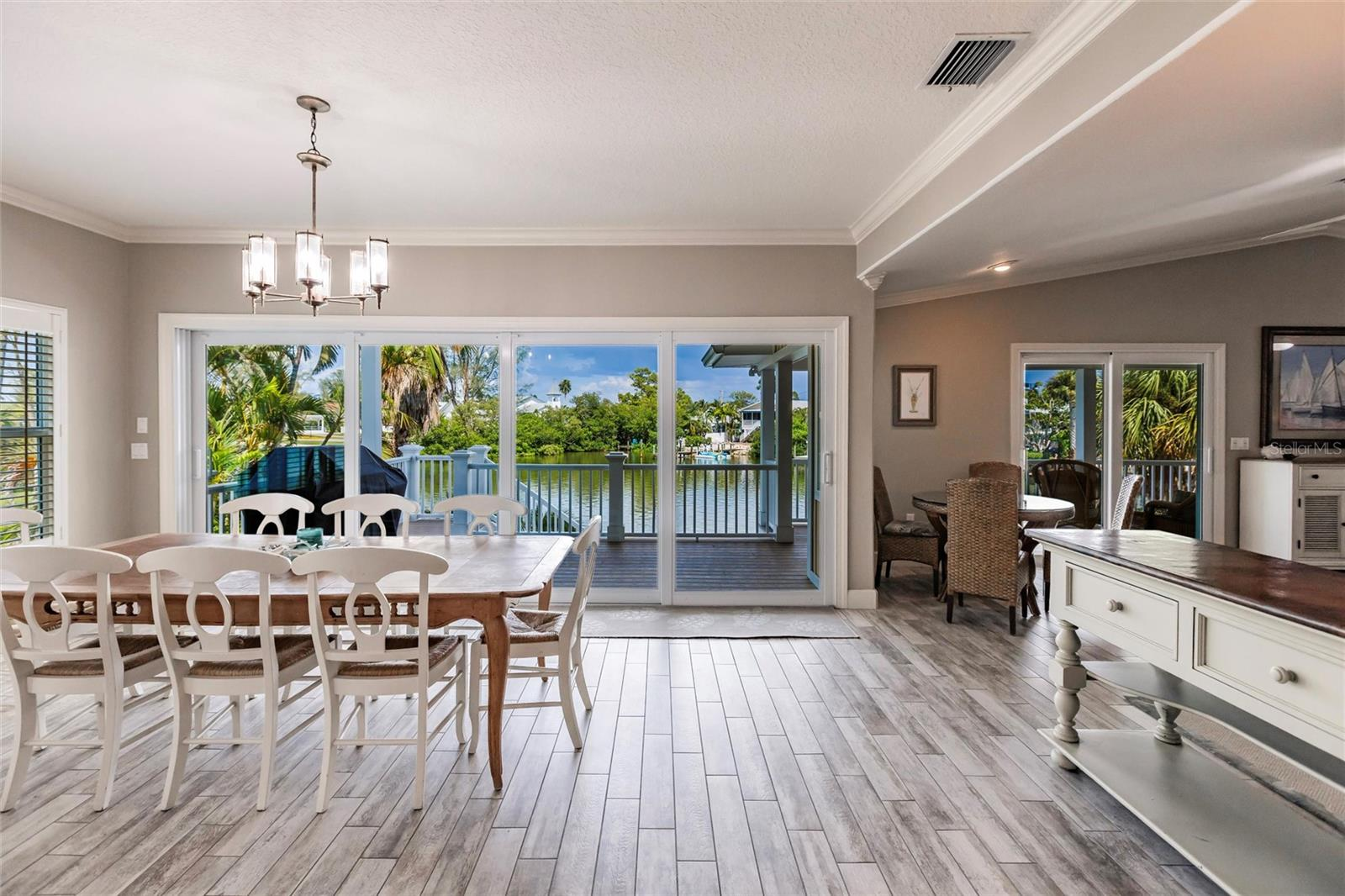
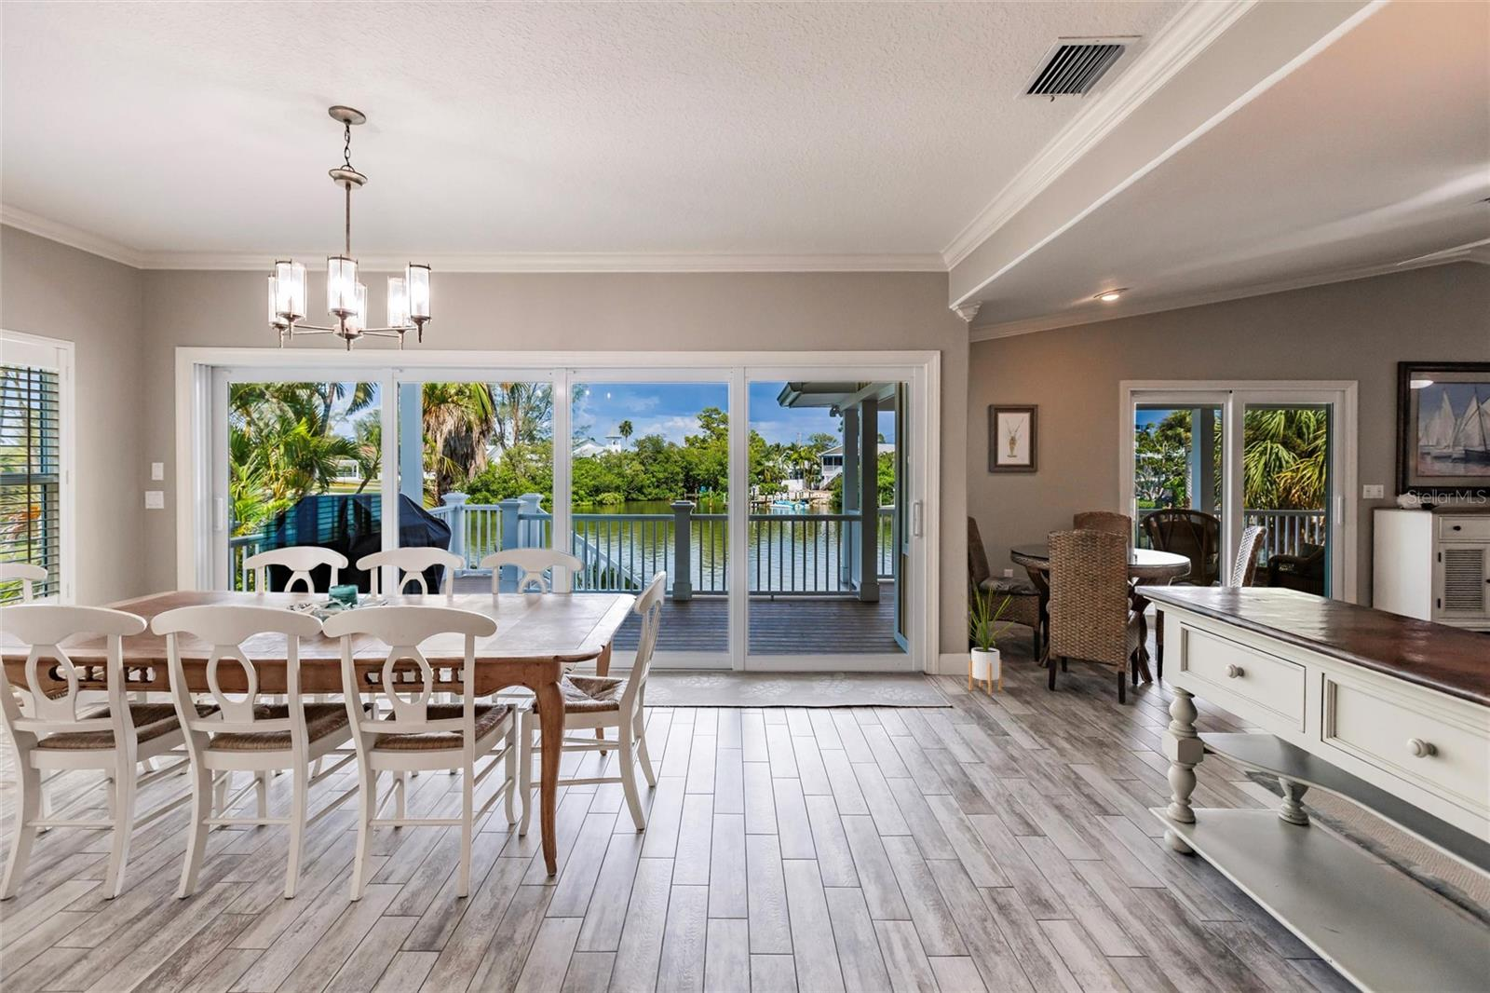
+ house plant (985, 637)
